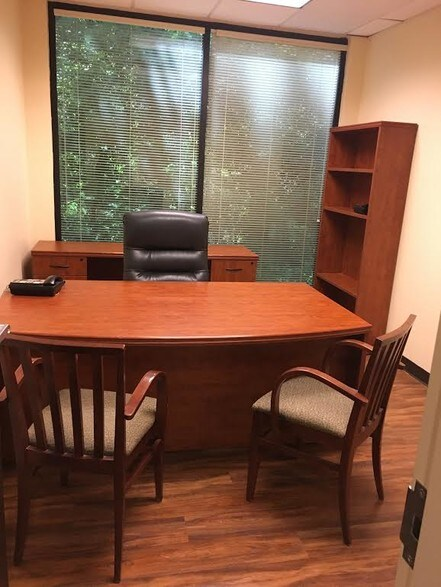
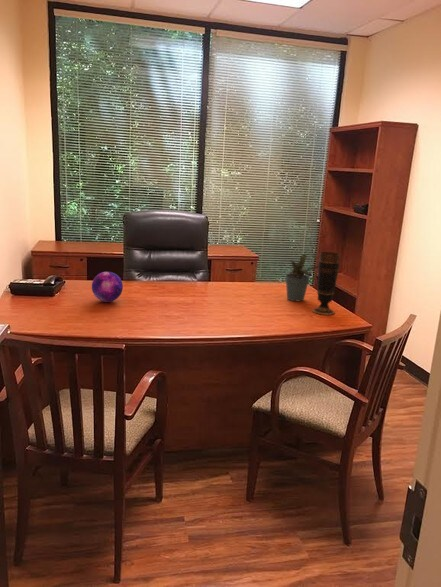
+ vase (326, 283)
+ potted plant (301, 277)
+ decorative orb (107, 286)
